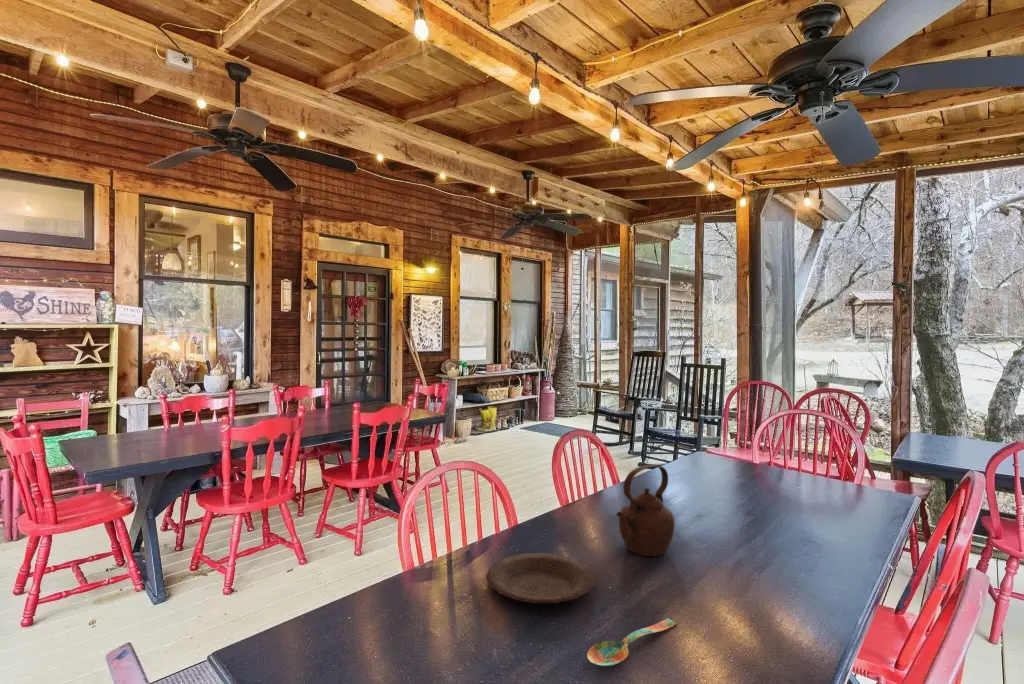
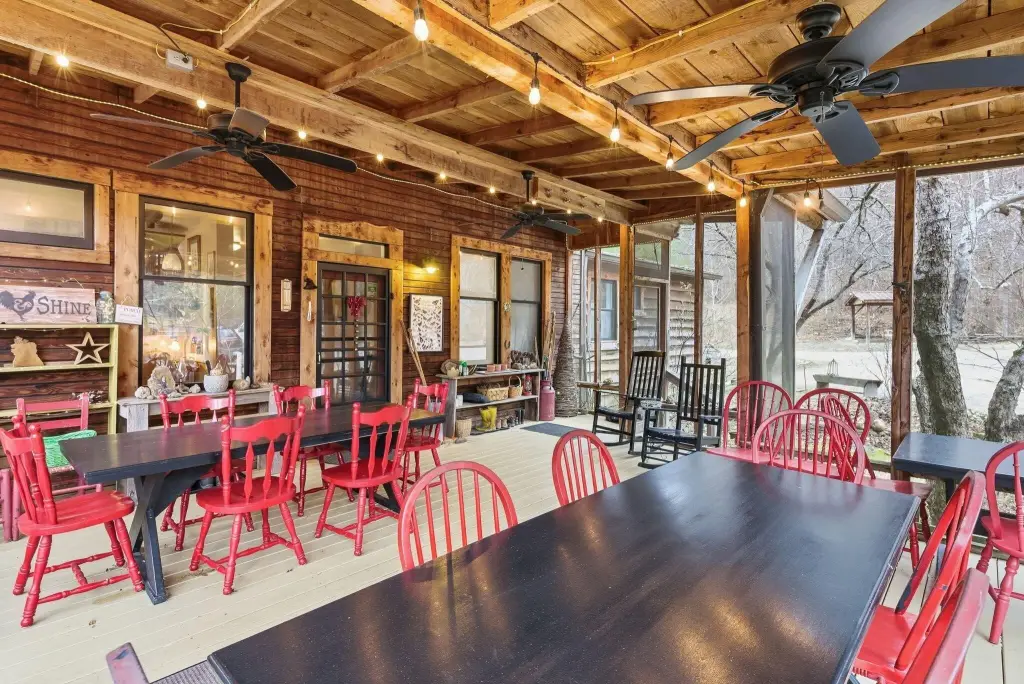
- spoon (635, 639)
- plate (540, 580)
- teapot (641, 509)
